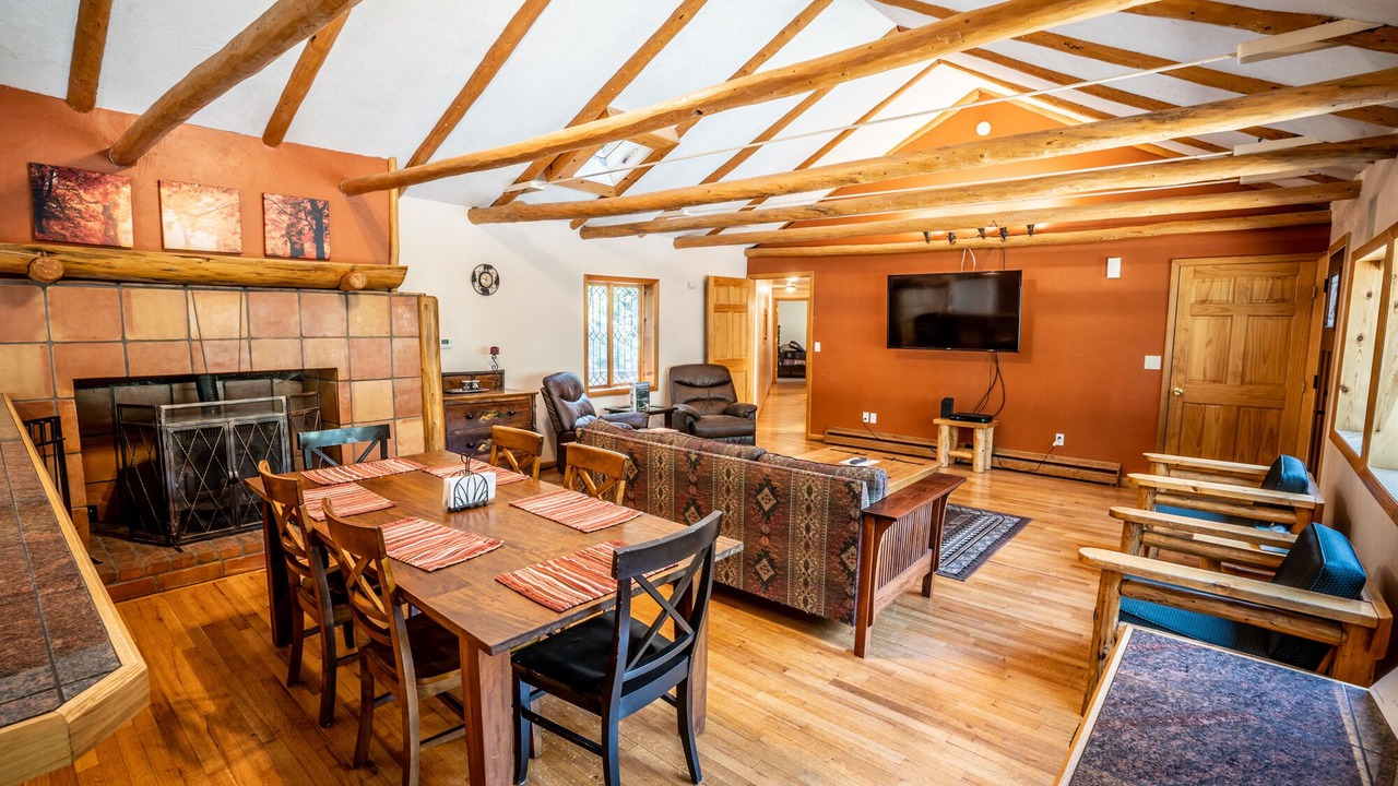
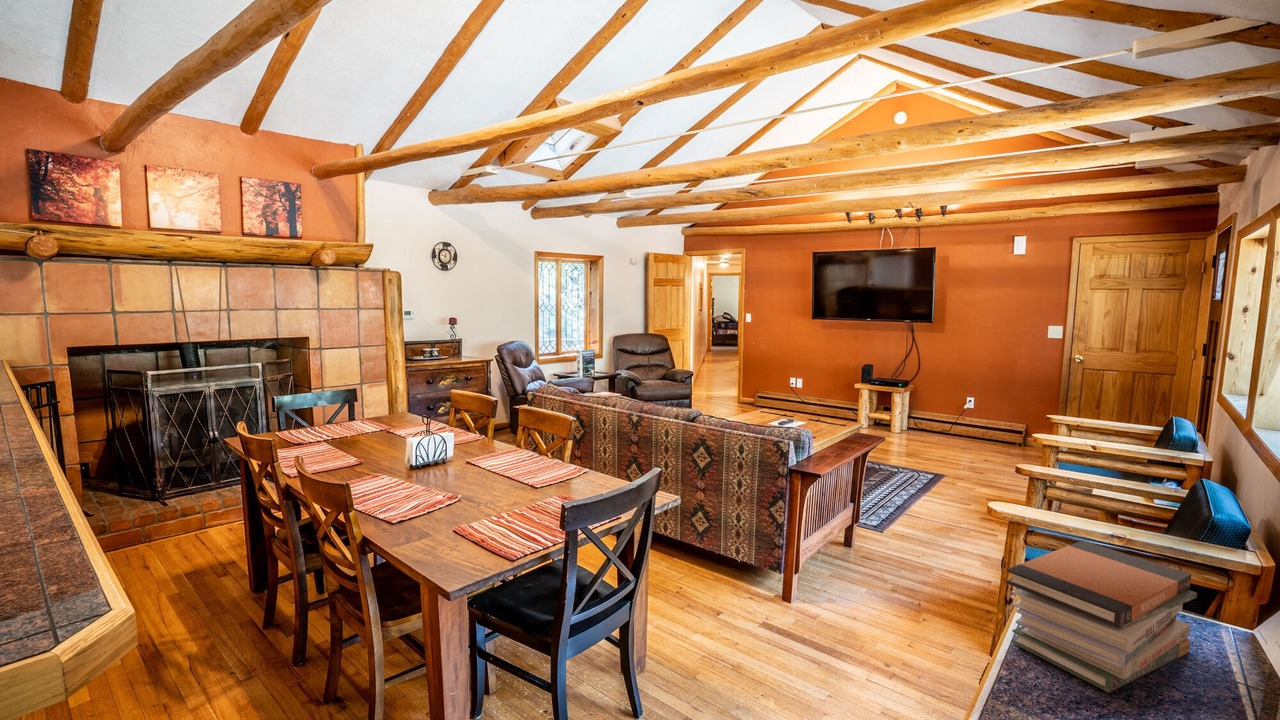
+ book stack (1097, 610)
